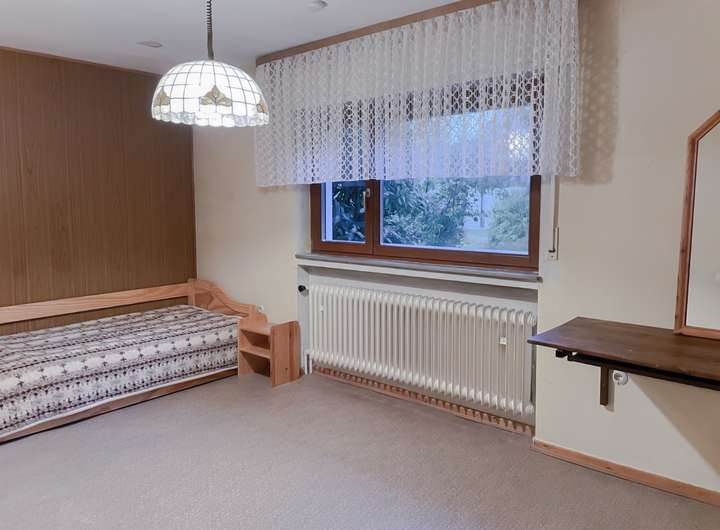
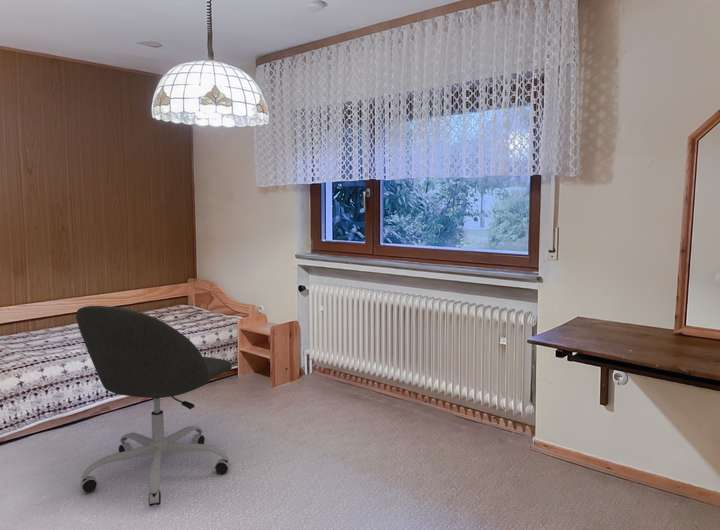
+ office chair (158, 384)
